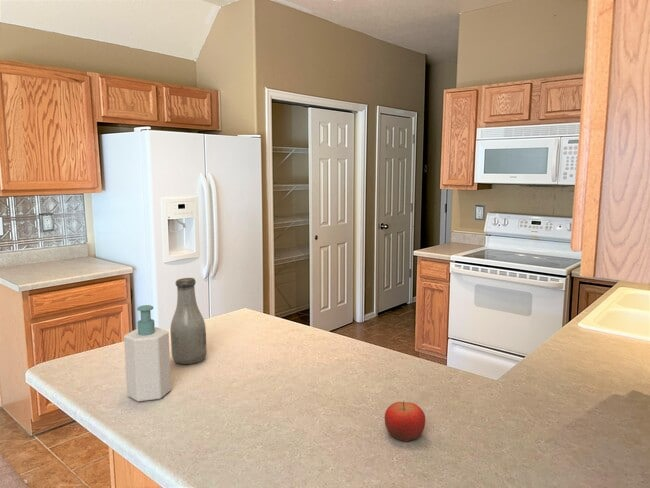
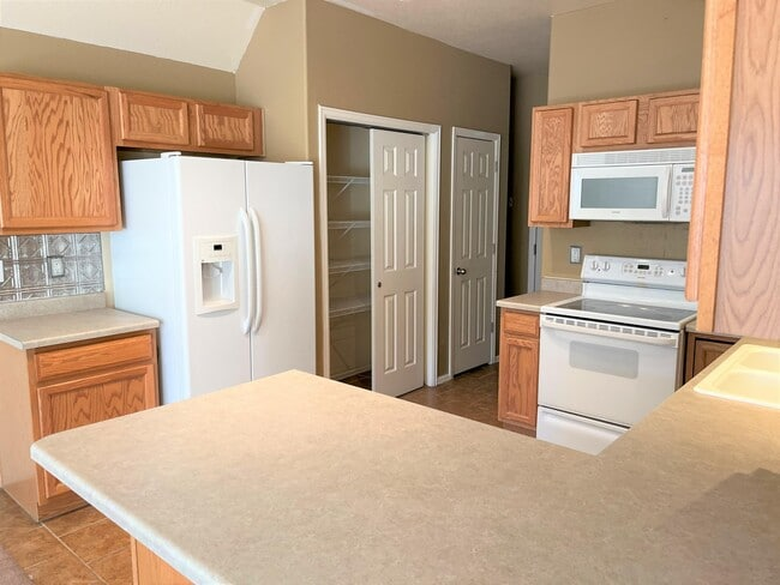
- soap bottle (147, 350)
- bottle (187, 319)
- fruit (404, 418)
